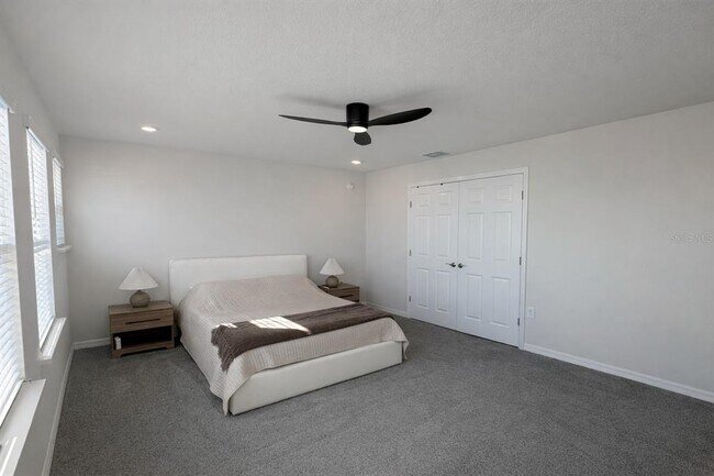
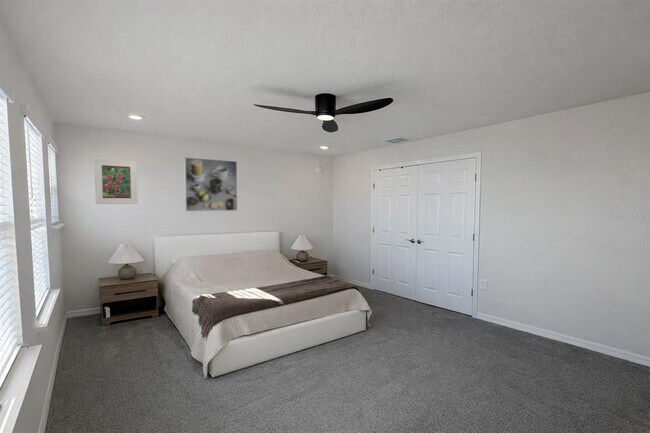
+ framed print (116, 182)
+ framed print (212, 185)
